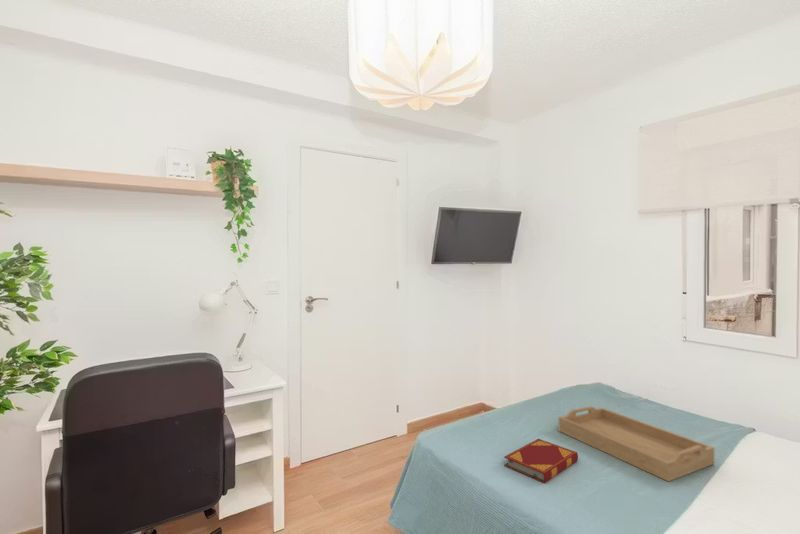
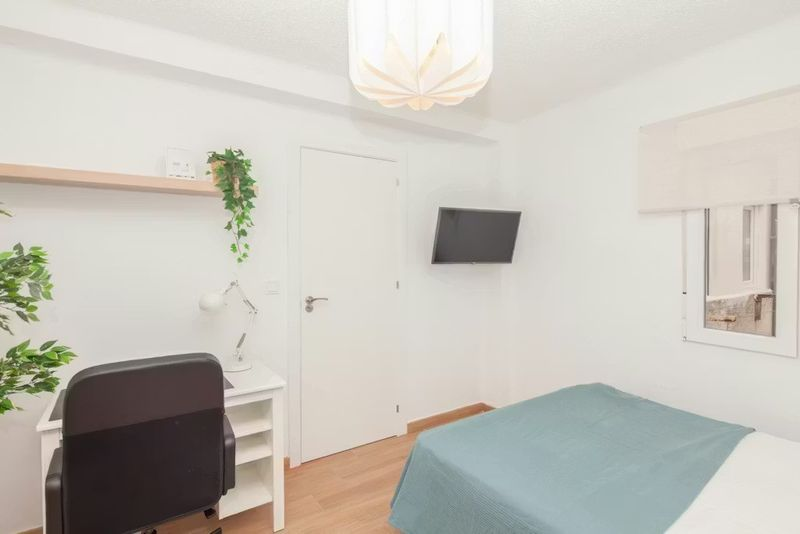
- hardback book (541, 459)
- serving tray (629, 436)
